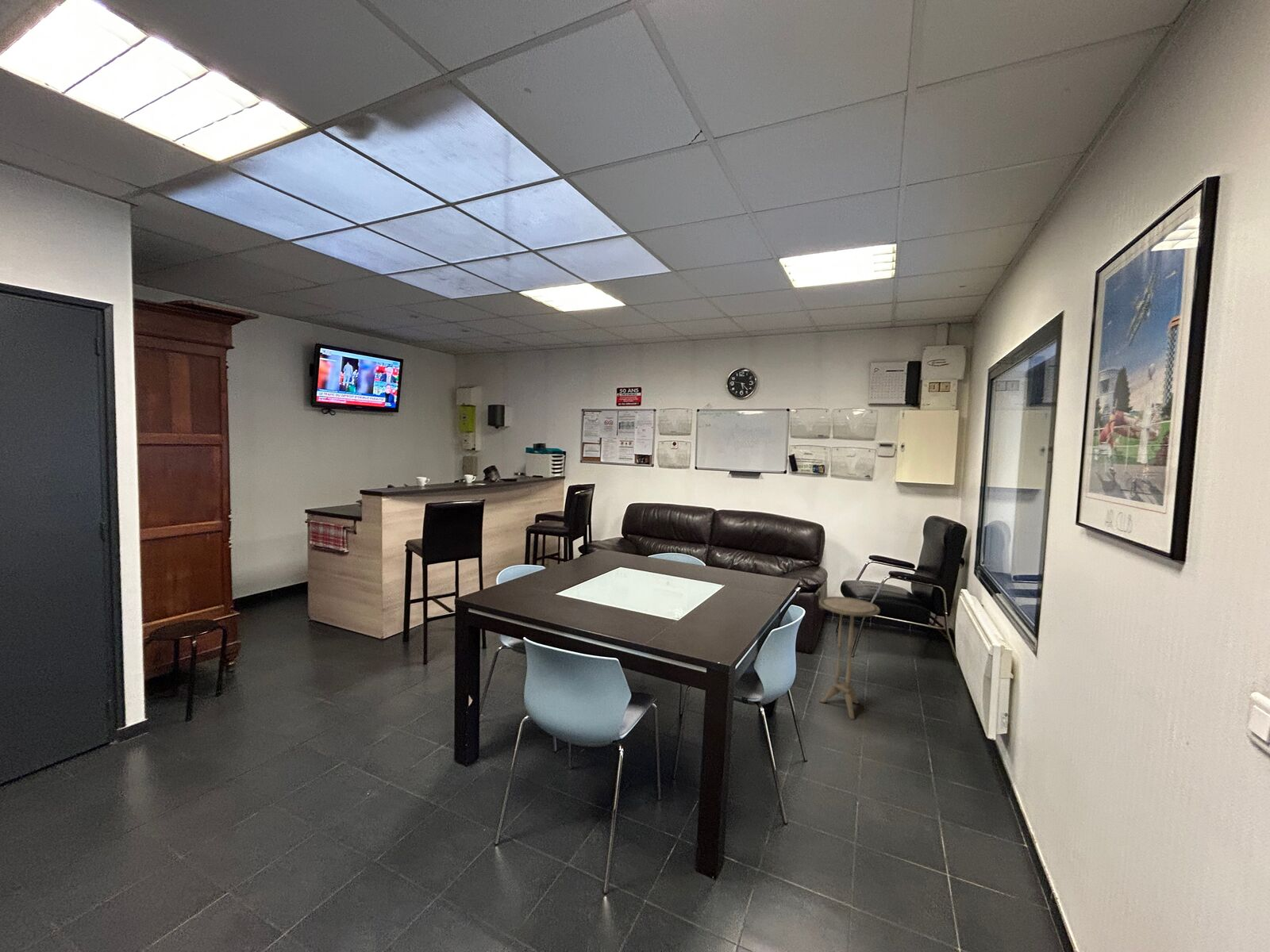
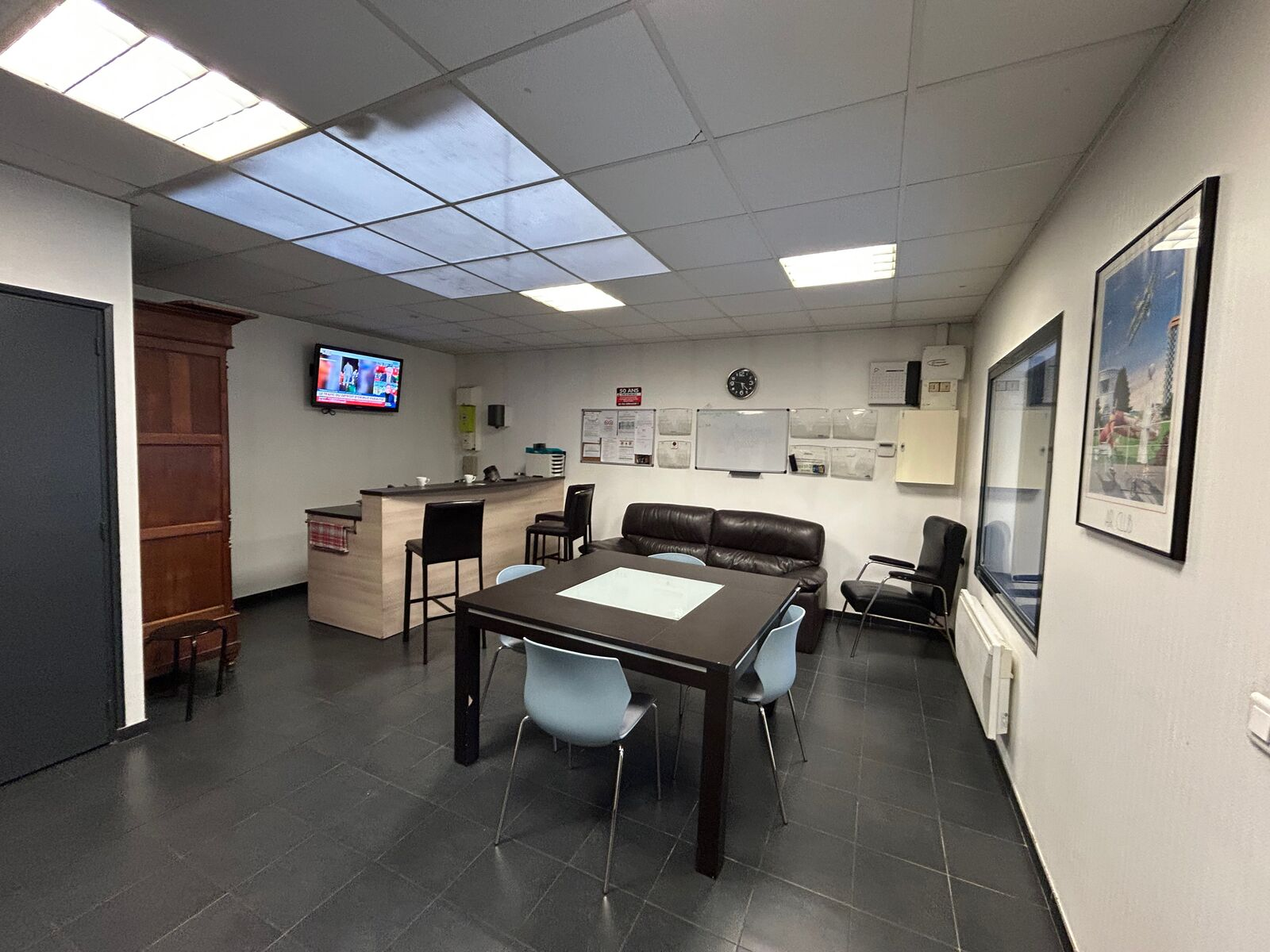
- side table (848, 656)
